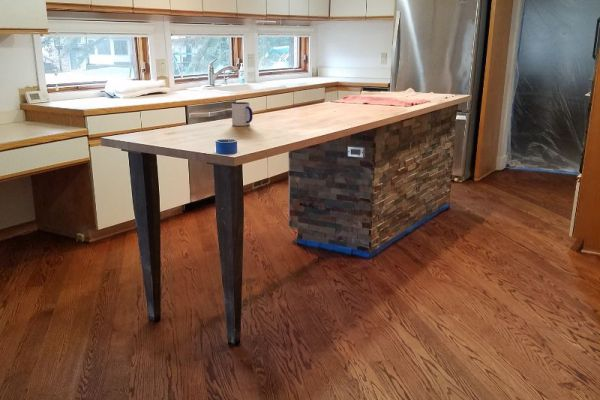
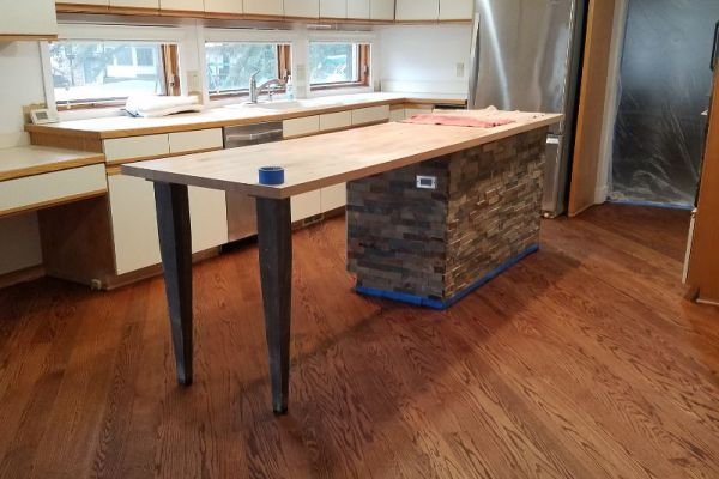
- mug (243, 114)
